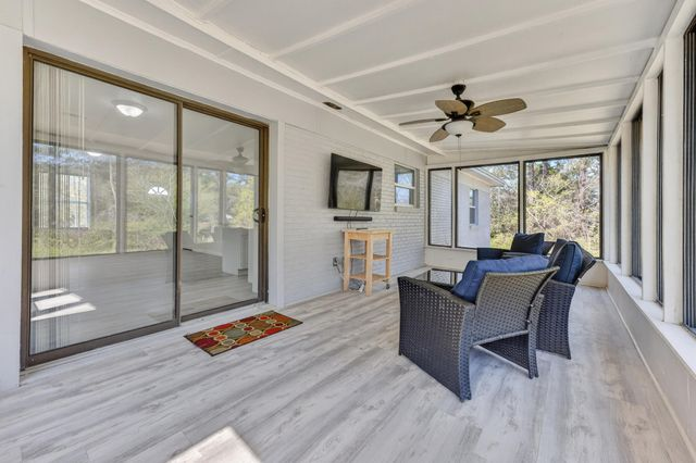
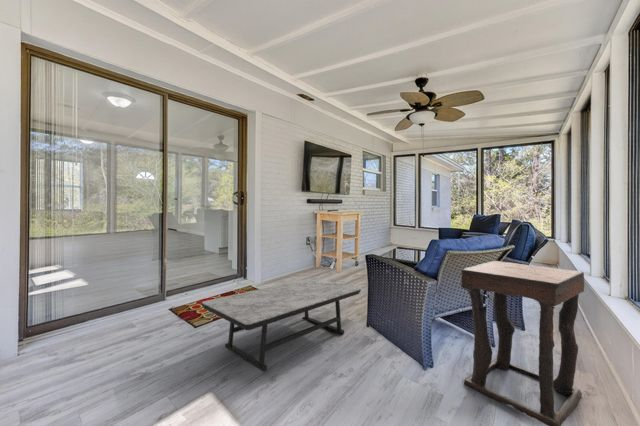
+ side table (514, 329)
+ coffee table (288, 316)
